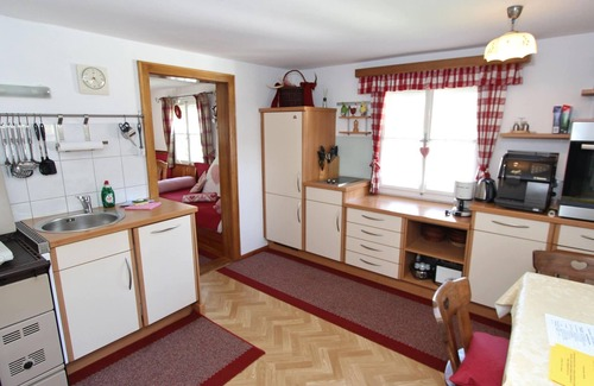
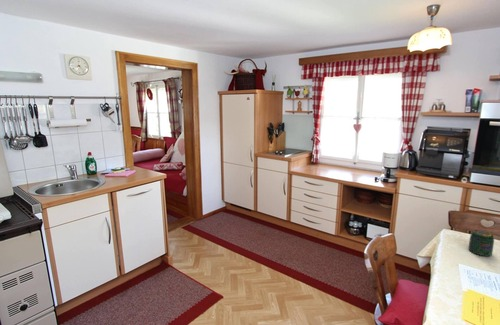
+ jar (481, 242)
